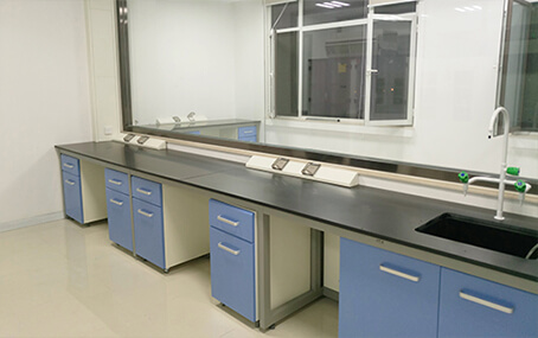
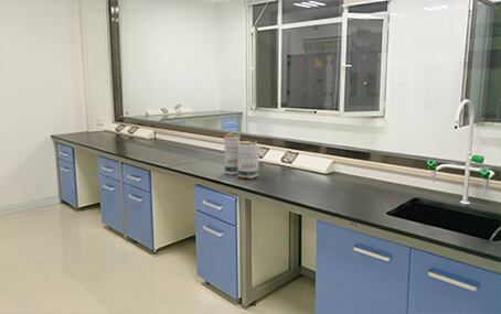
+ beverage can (241, 154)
